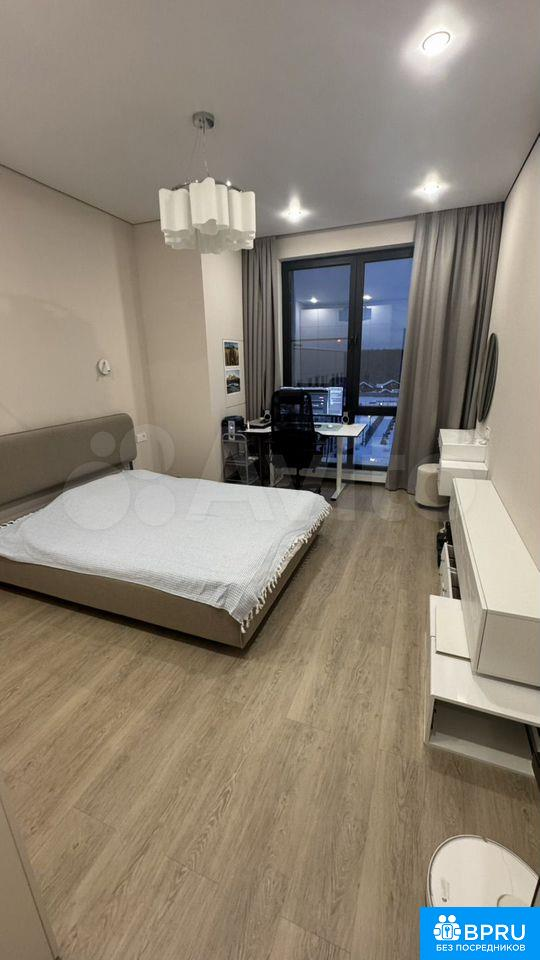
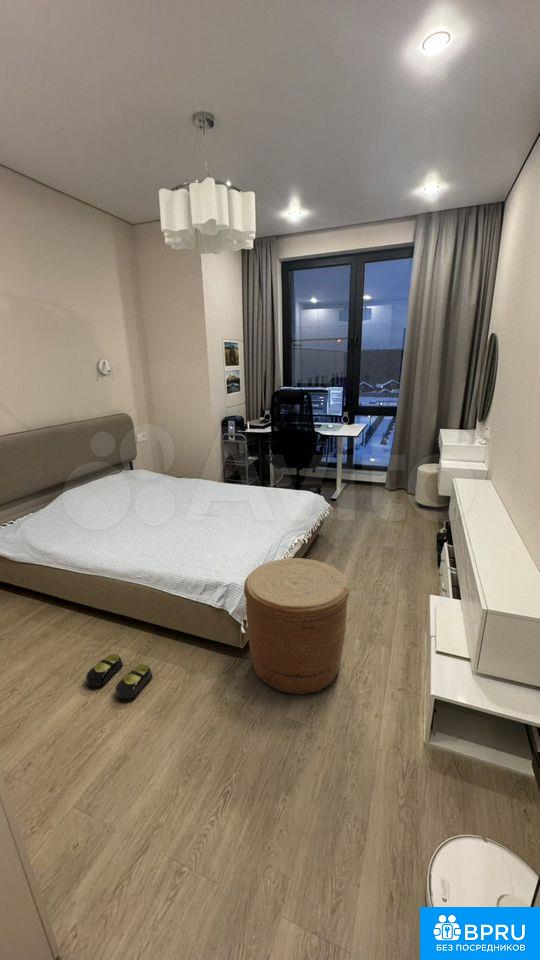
+ basket (295, 622)
+ slippers (117, 671)
